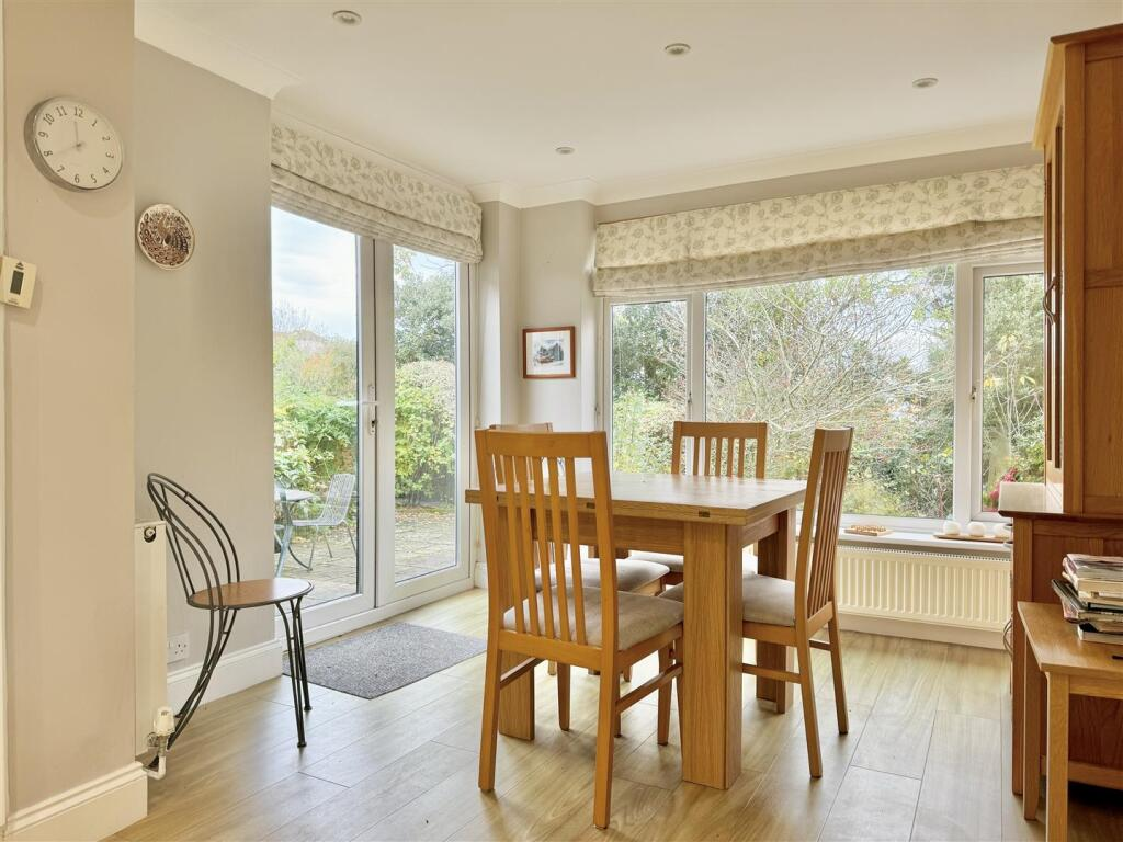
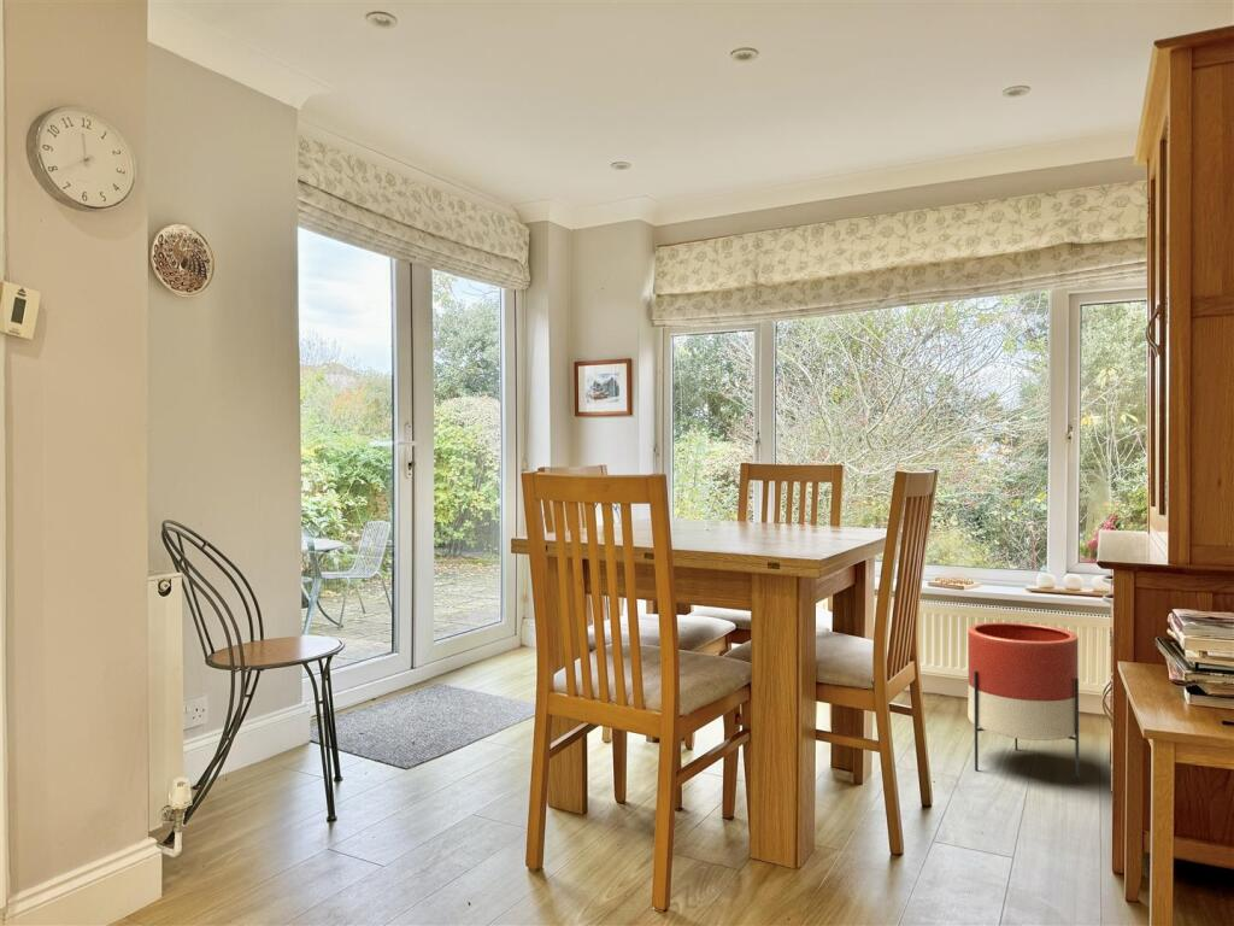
+ planter (1021, 698)
